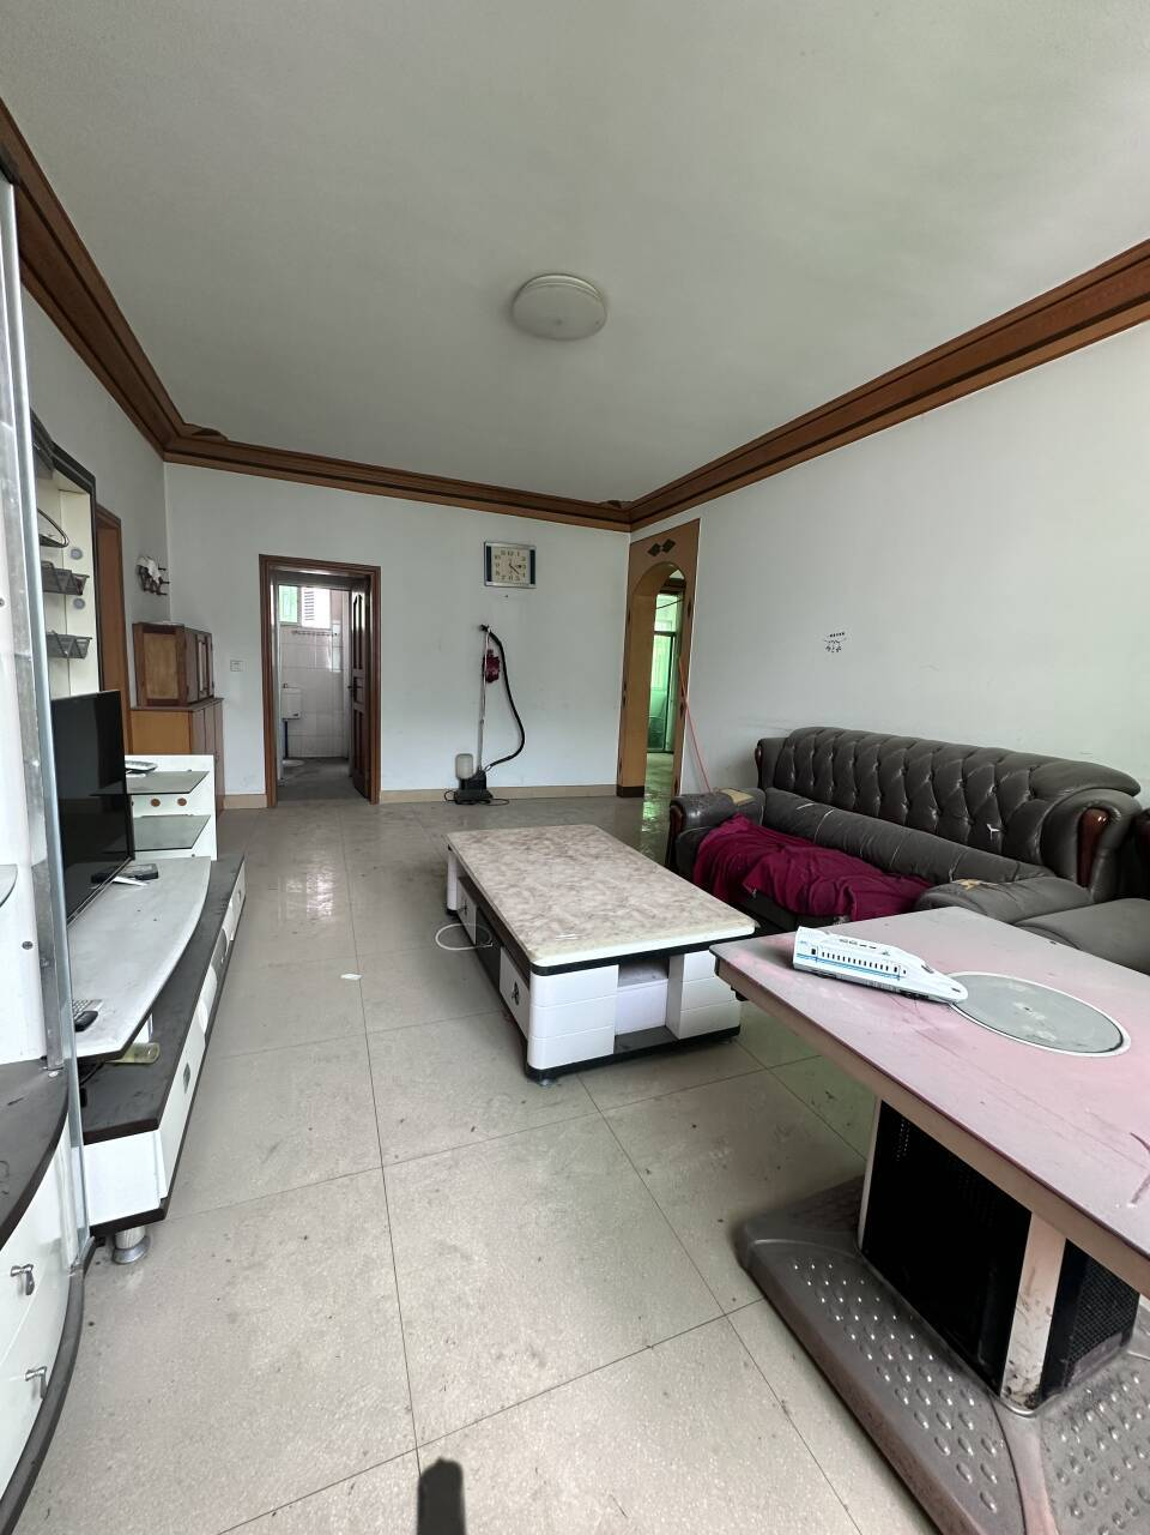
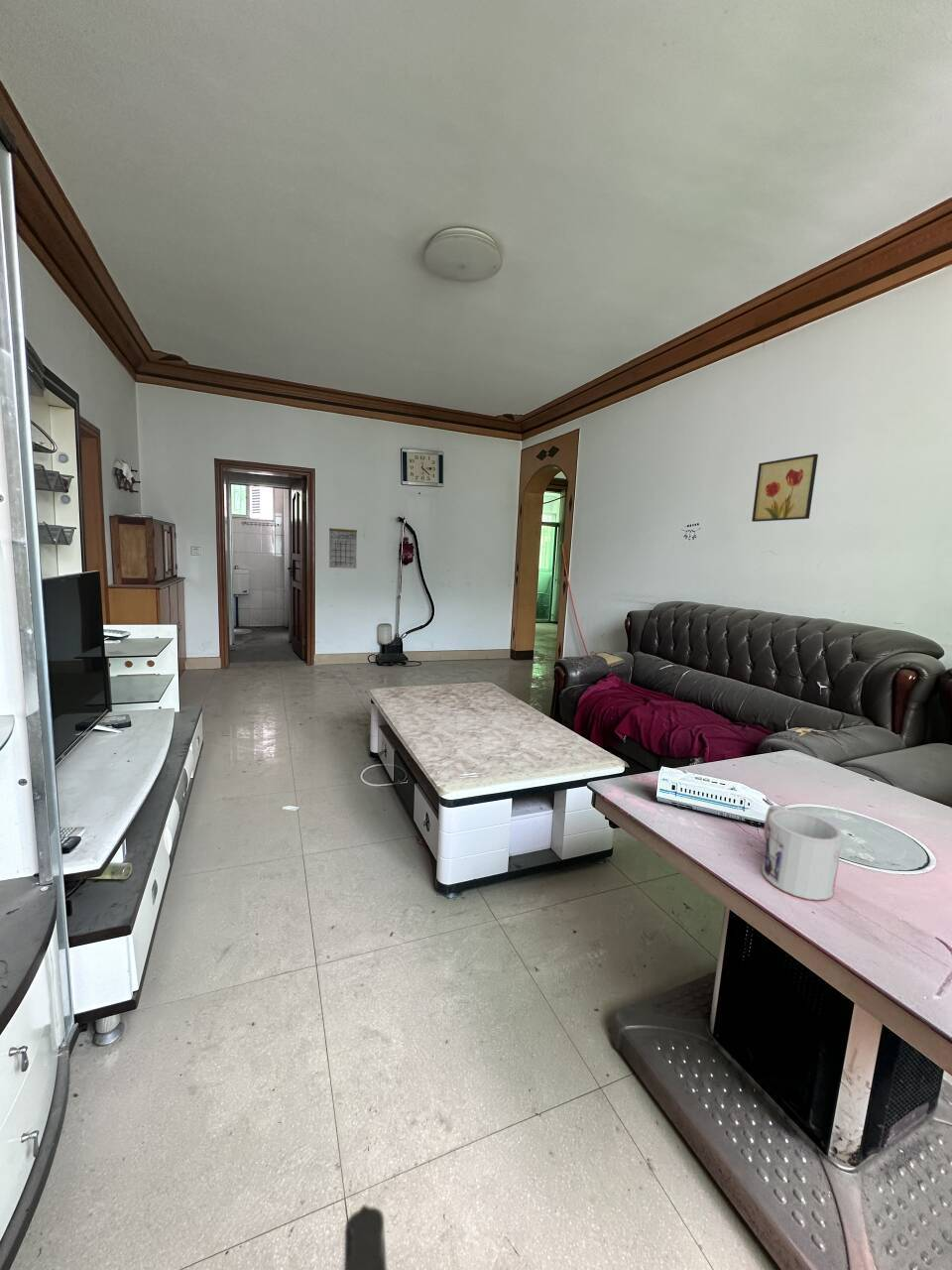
+ calendar (343, 544)
+ mug (792, 845)
+ wall art (783, 489)
